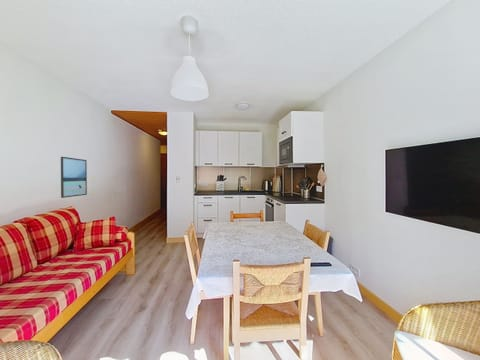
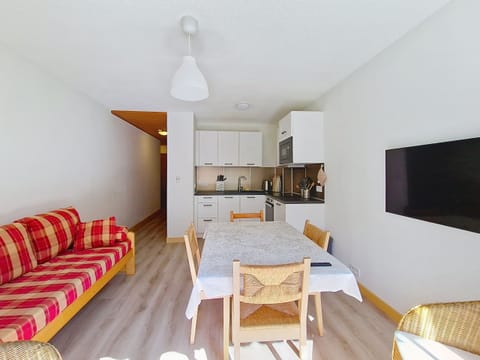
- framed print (74, 177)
